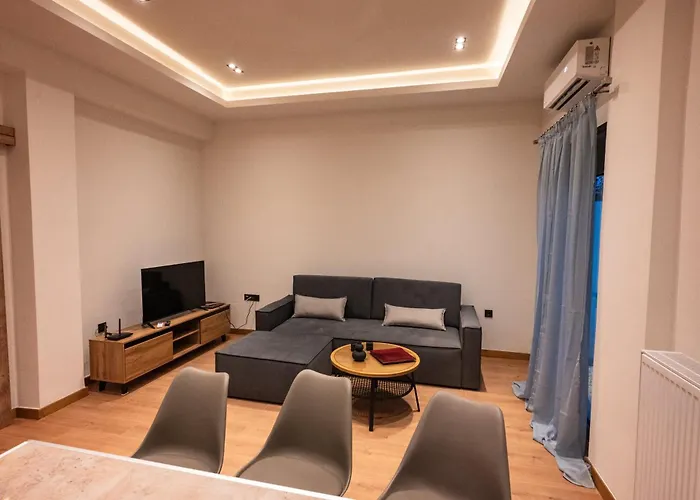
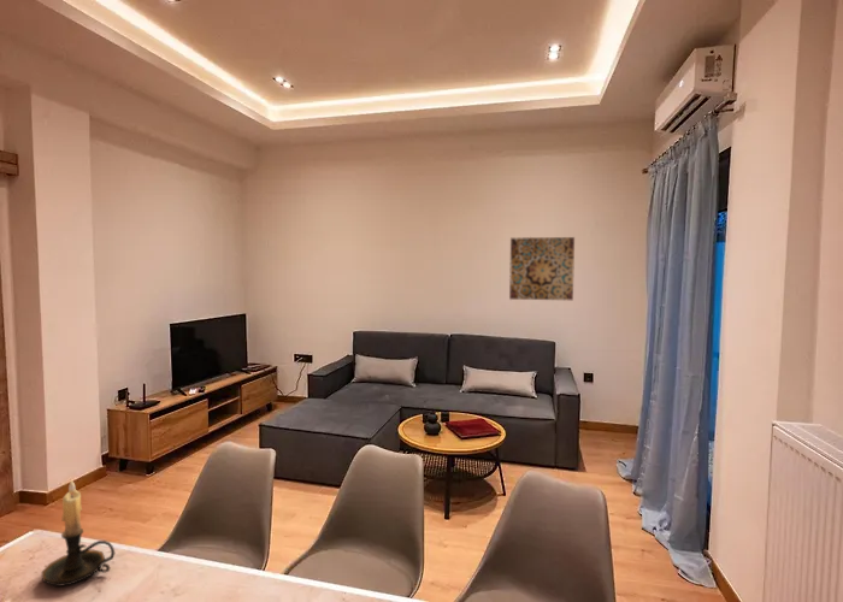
+ candle holder (79, 526)
+ wall art (541, 268)
